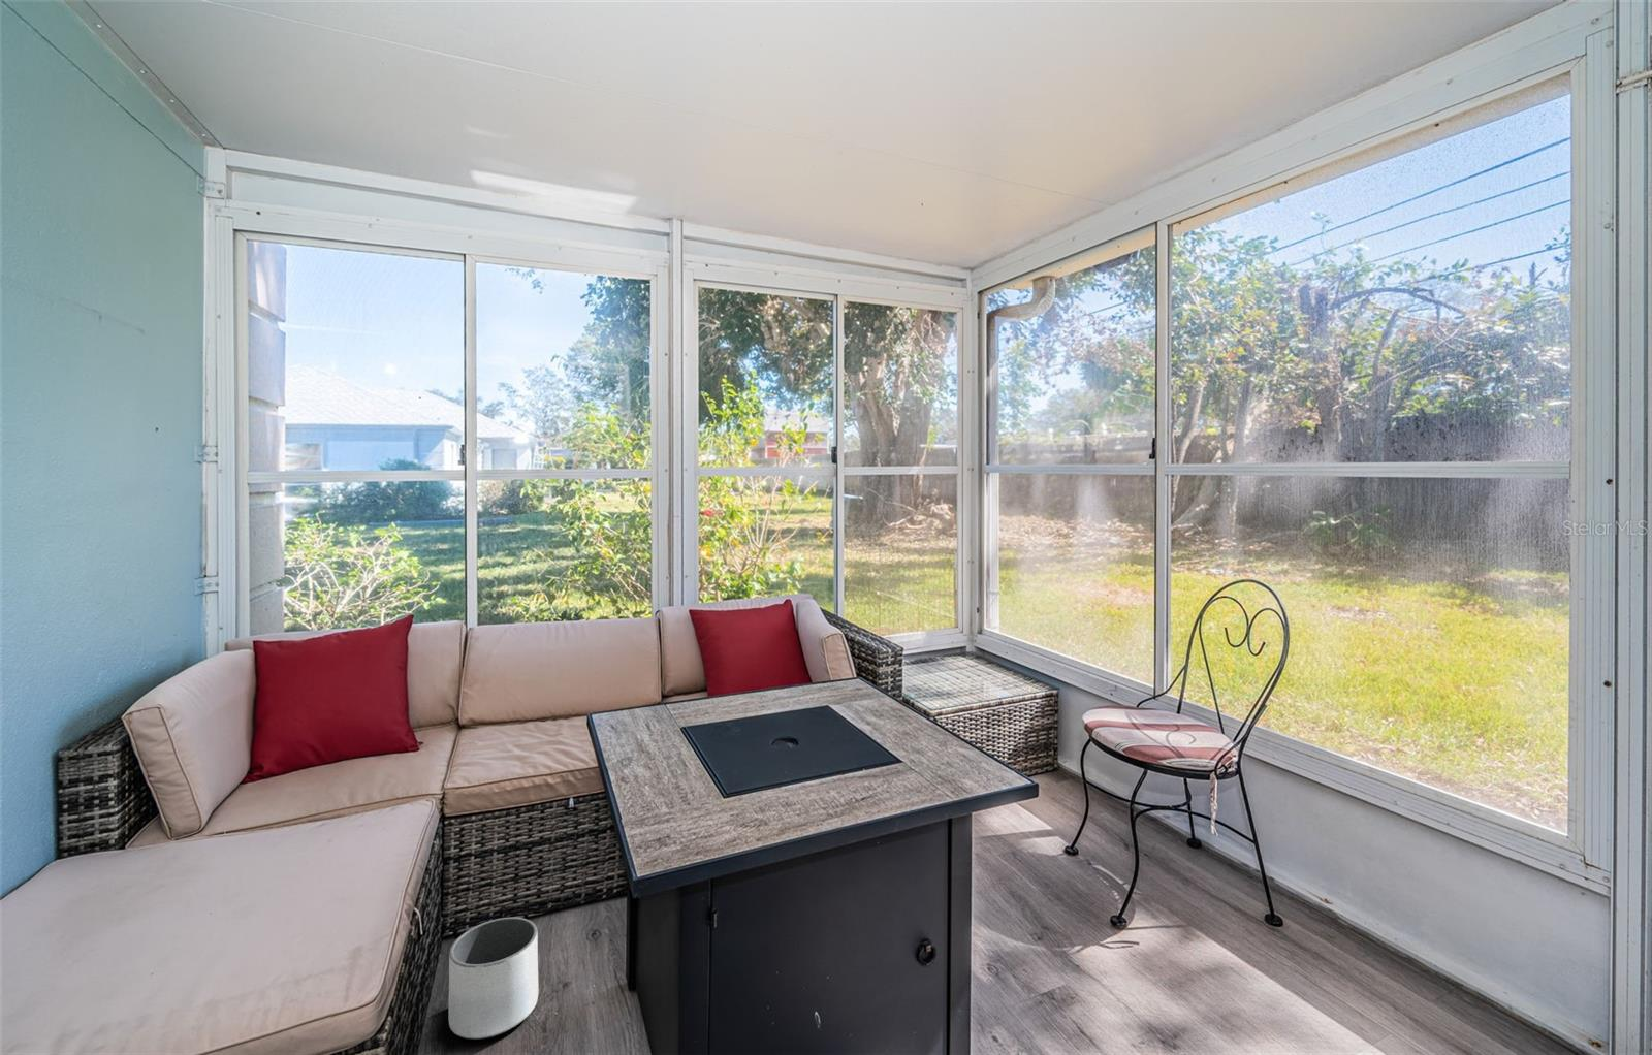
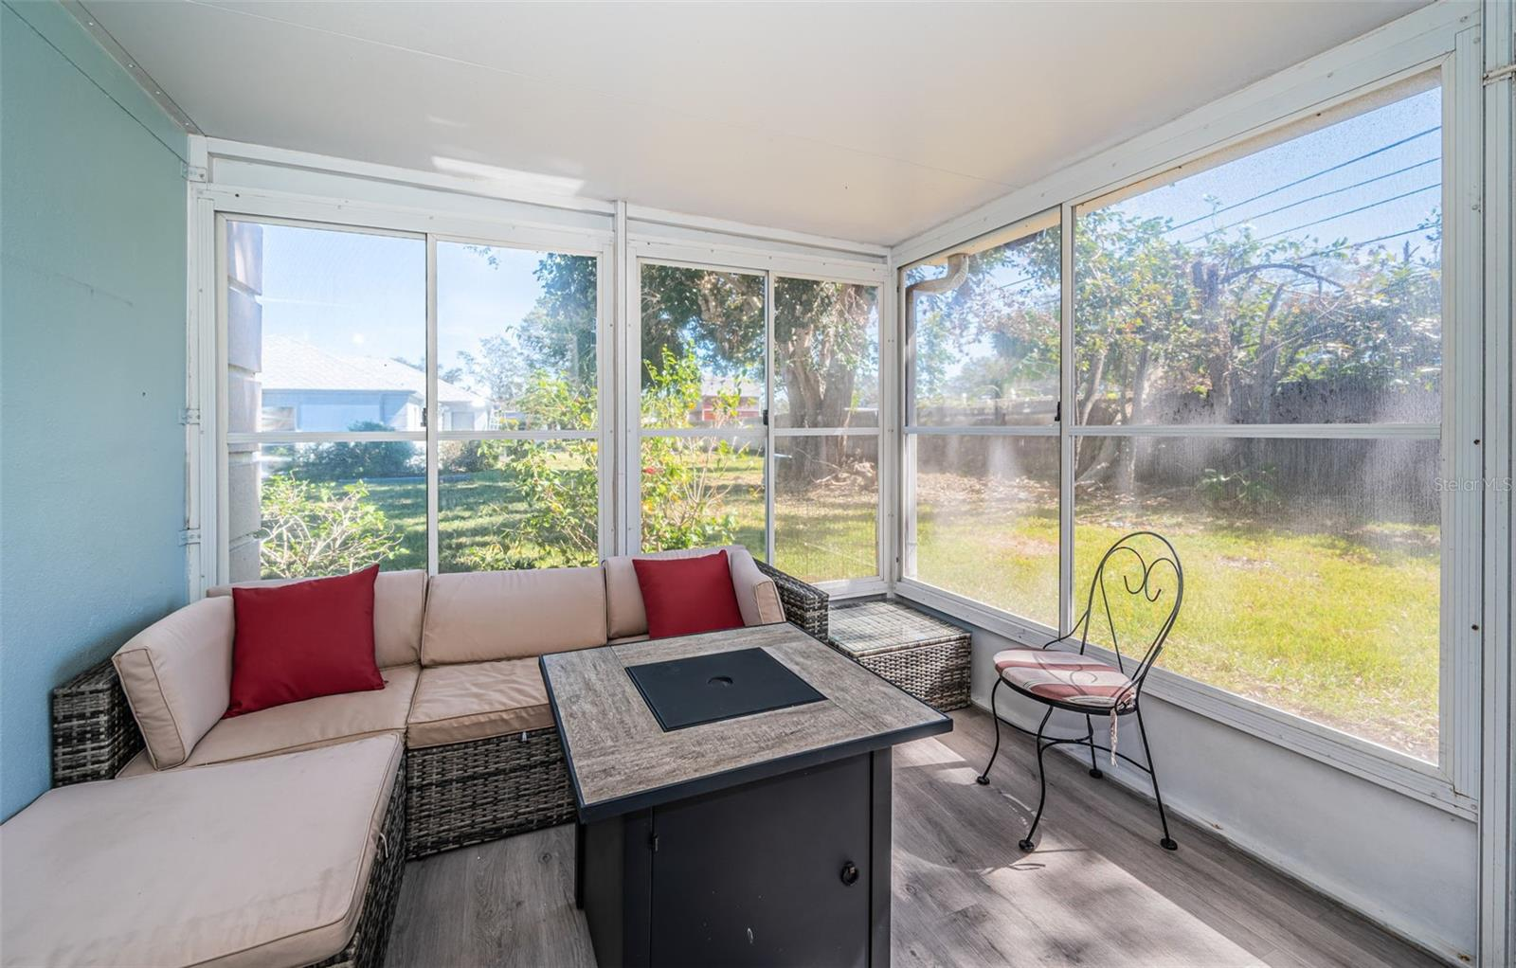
- planter (495, 976)
